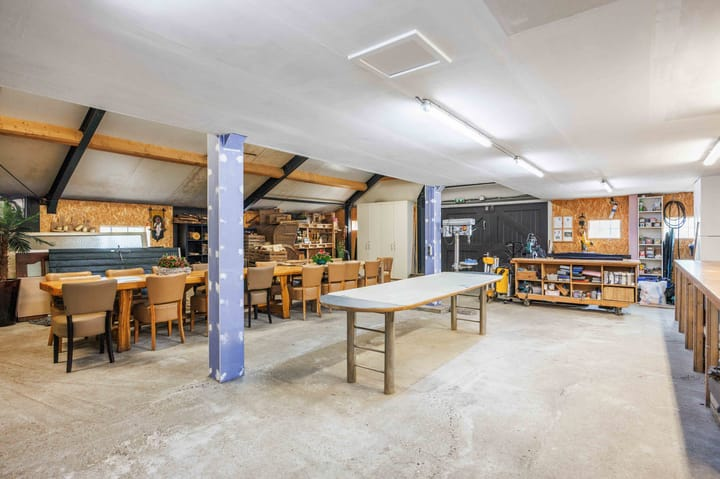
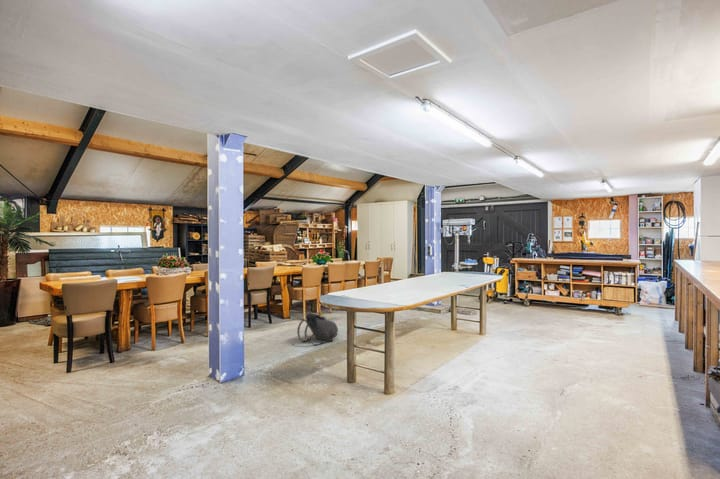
+ backpack (317, 327)
